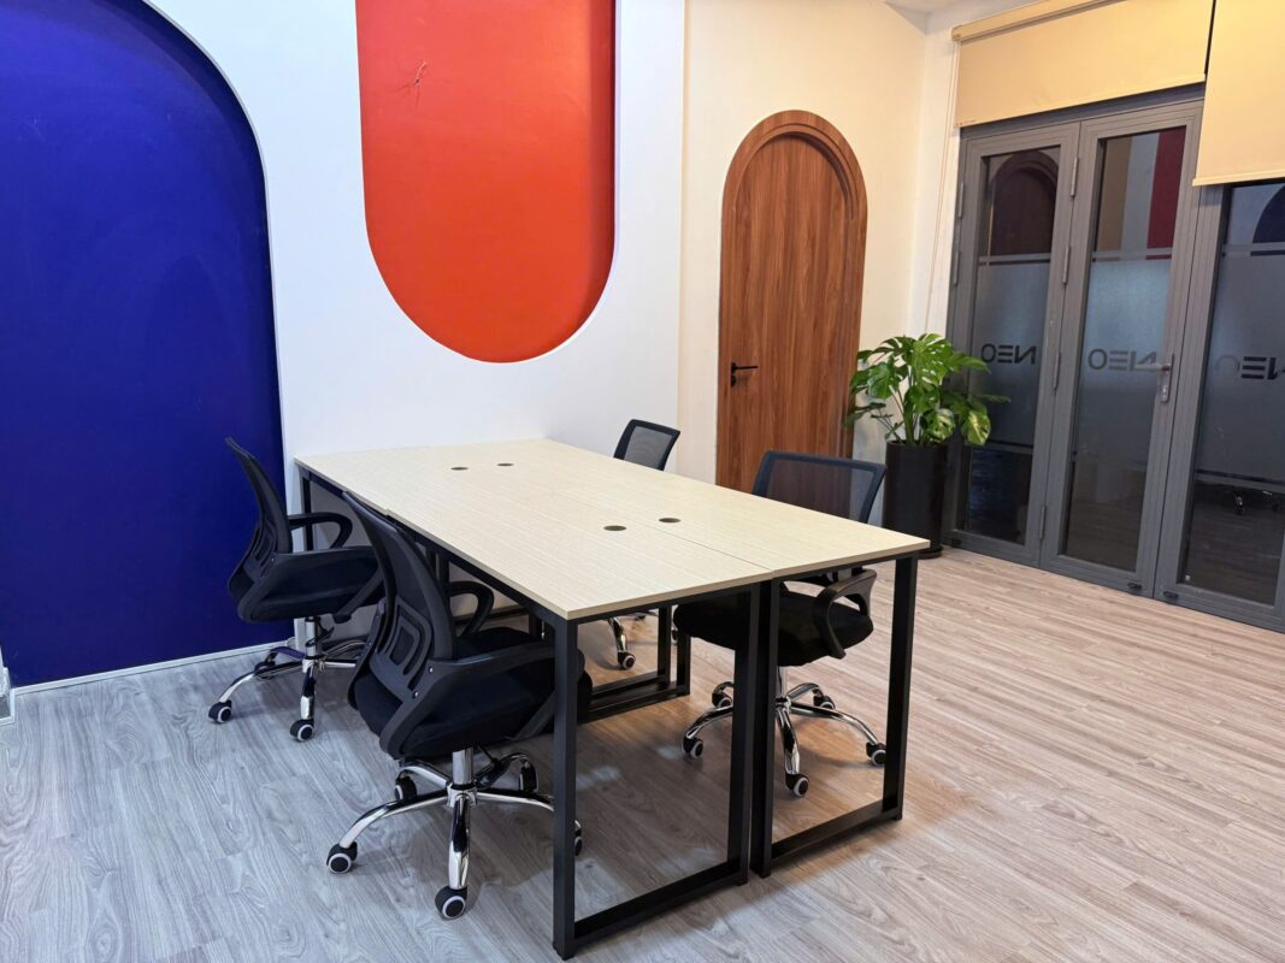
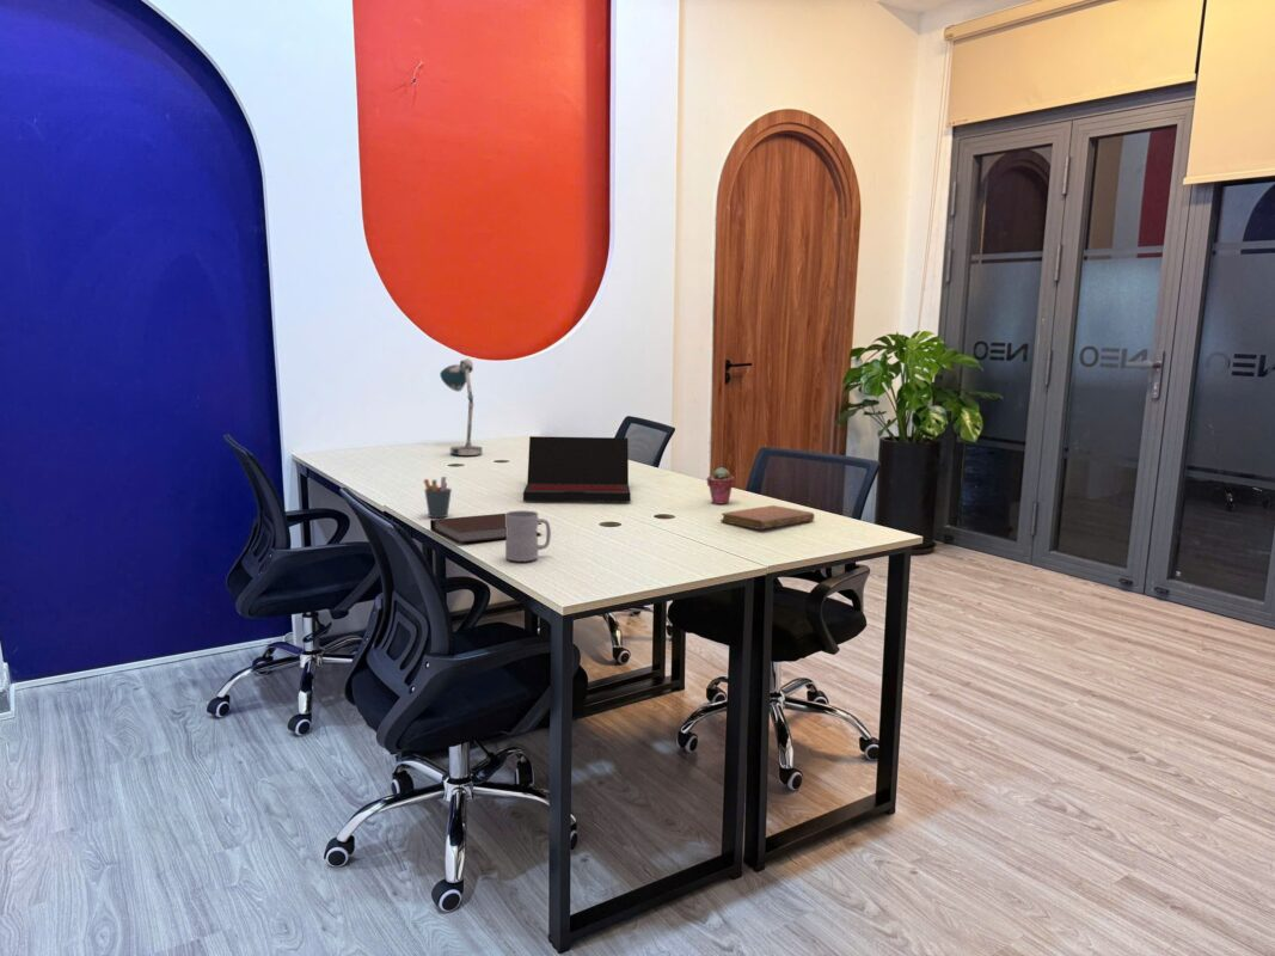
+ notebook (767, 516)
+ potted succulent (719, 484)
+ pen holder (437, 495)
+ laptop (577, 467)
+ desk lamp (468, 405)
+ mug (528, 535)
+ notebook (485, 526)
